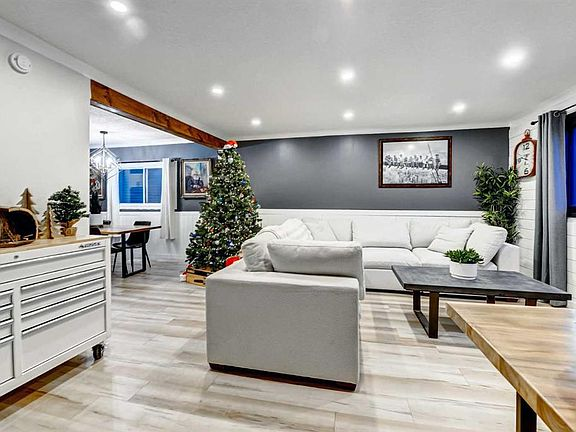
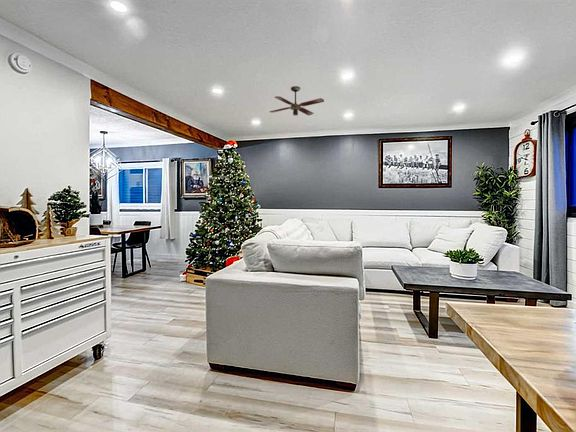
+ ceiling fan (295, 101)
